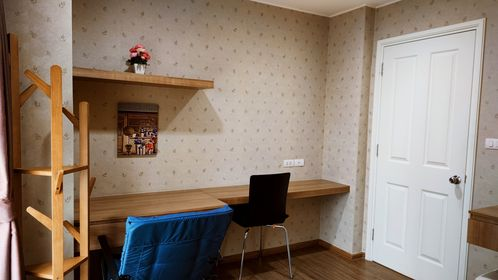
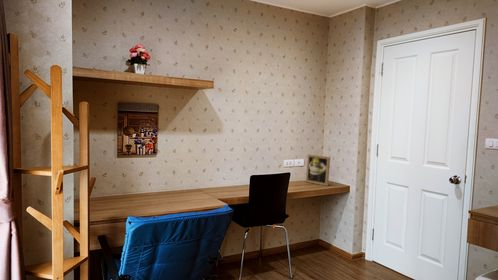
+ picture frame (319, 169)
